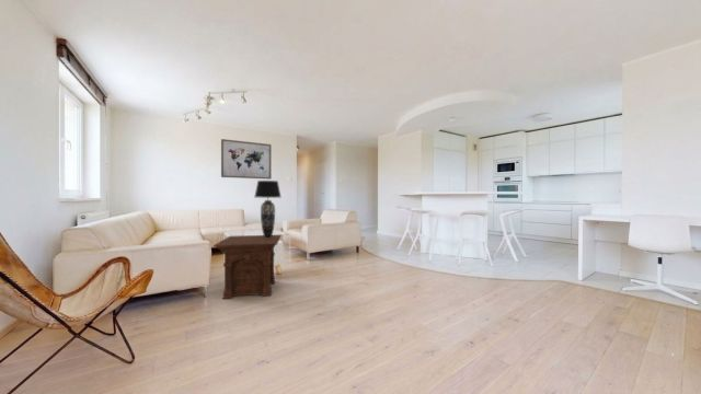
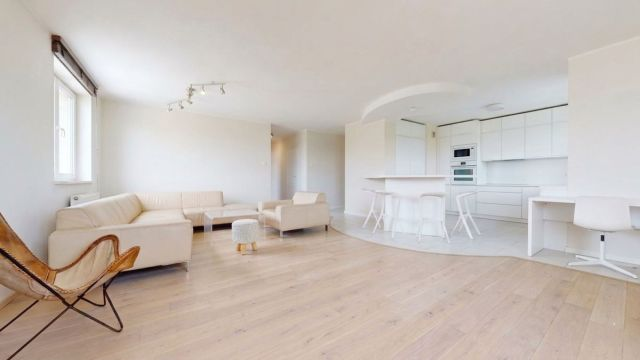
- table lamp (267, 209)
- wall art (246, 160)
- side table (251, 264)
